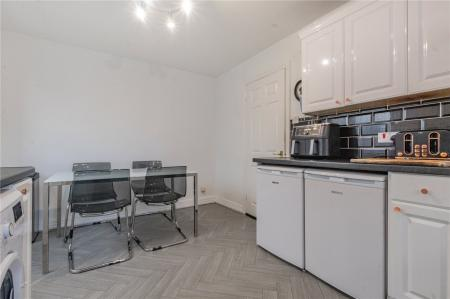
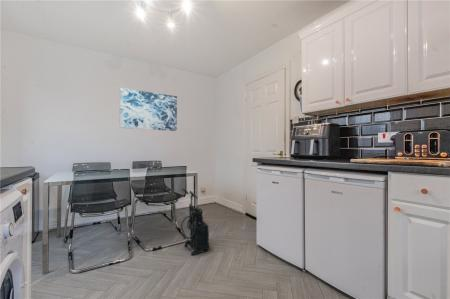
+ wall art (150, 111)
+ vacuum cleaner (194, 218)
